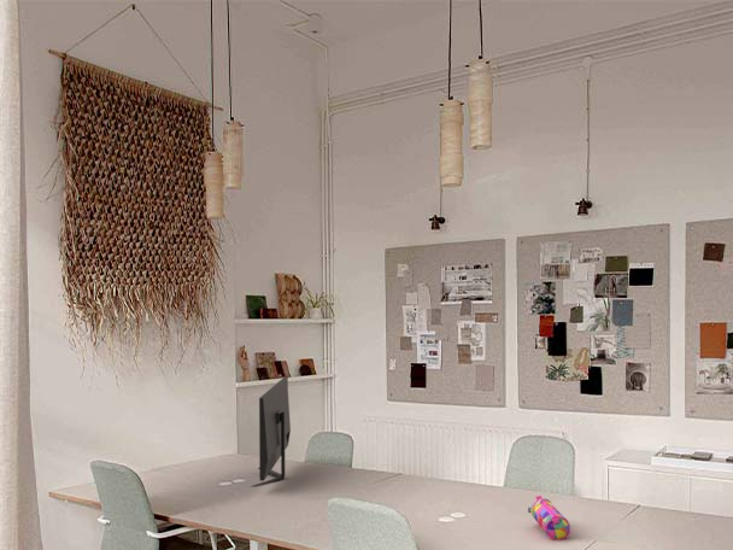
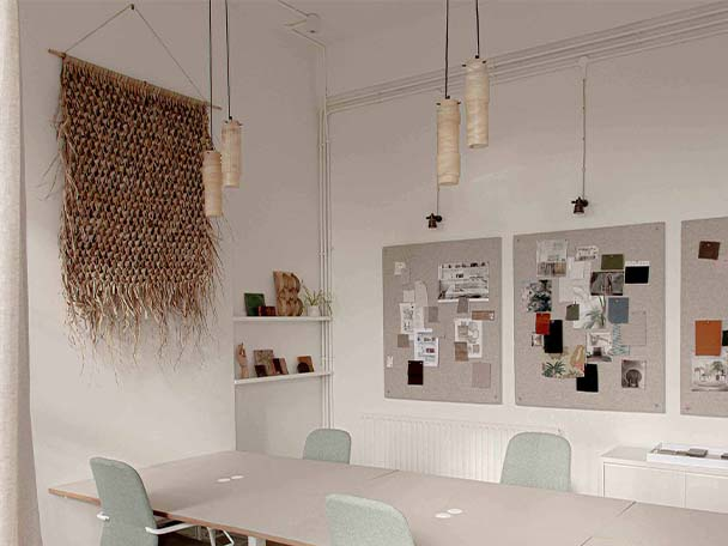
- pencil case (549, 517)
- monitor (271, 432)
